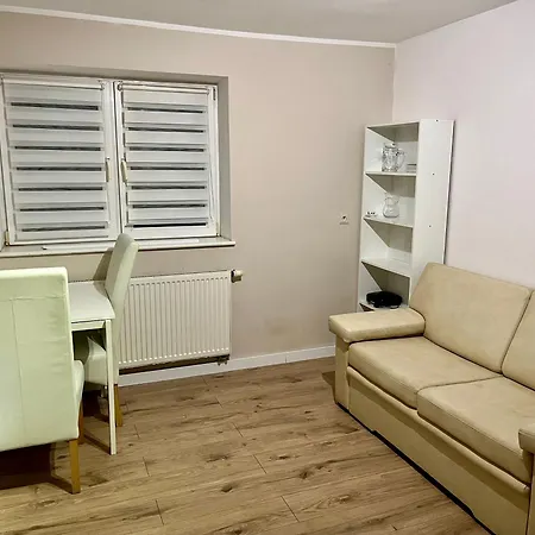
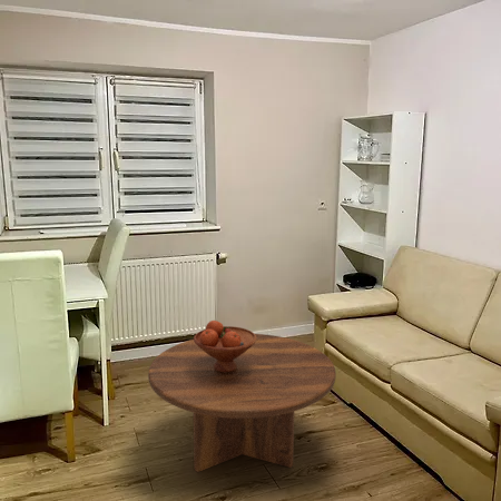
+ coffee table (242, 409)
+ fruit bowl (225, 345)
